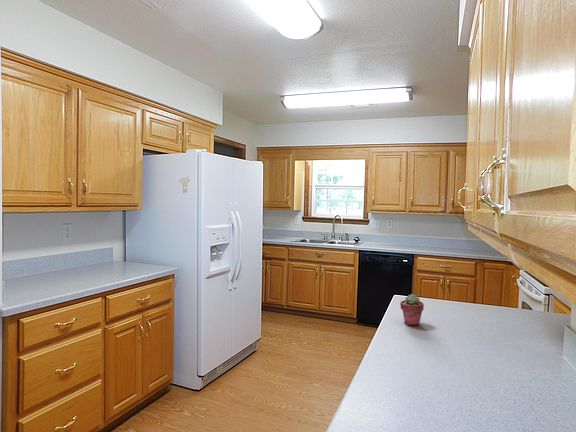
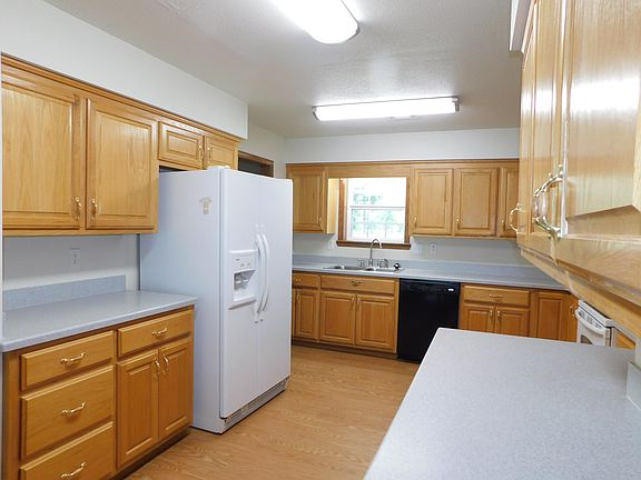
- potted succulent (411, 308)
